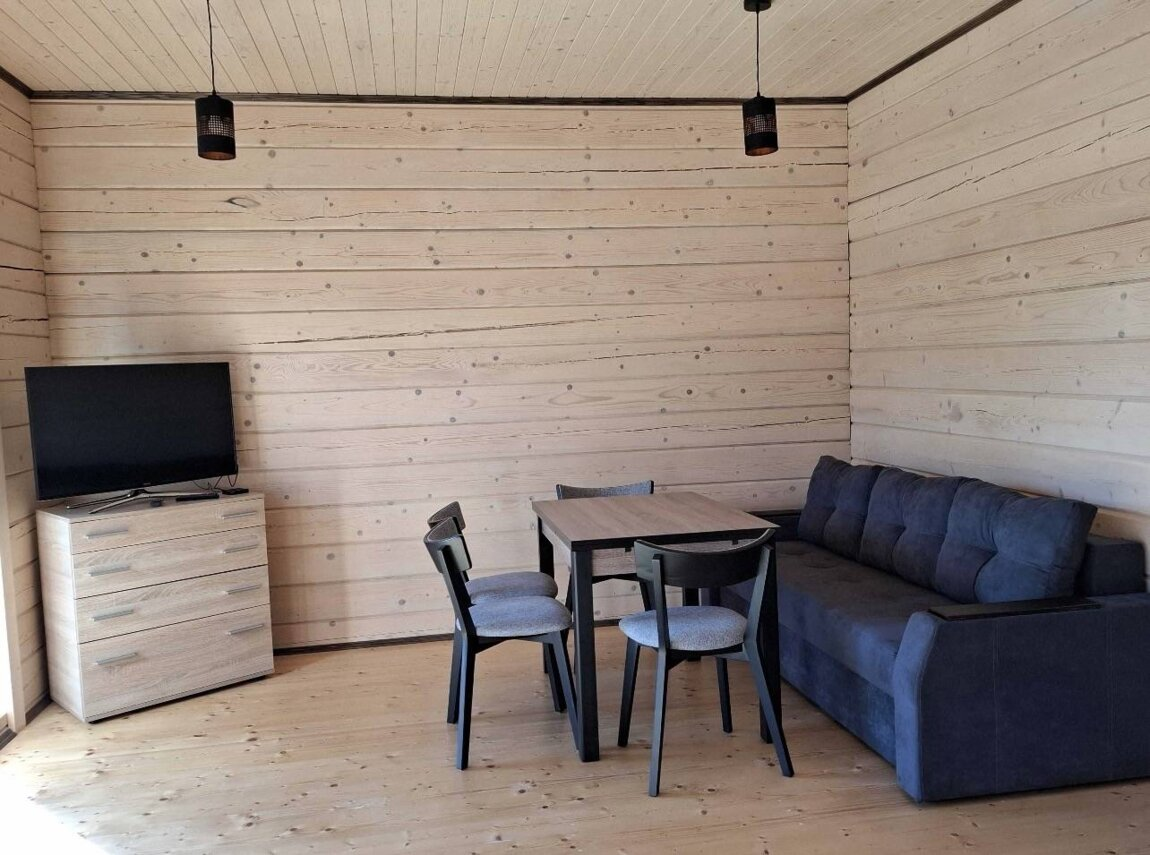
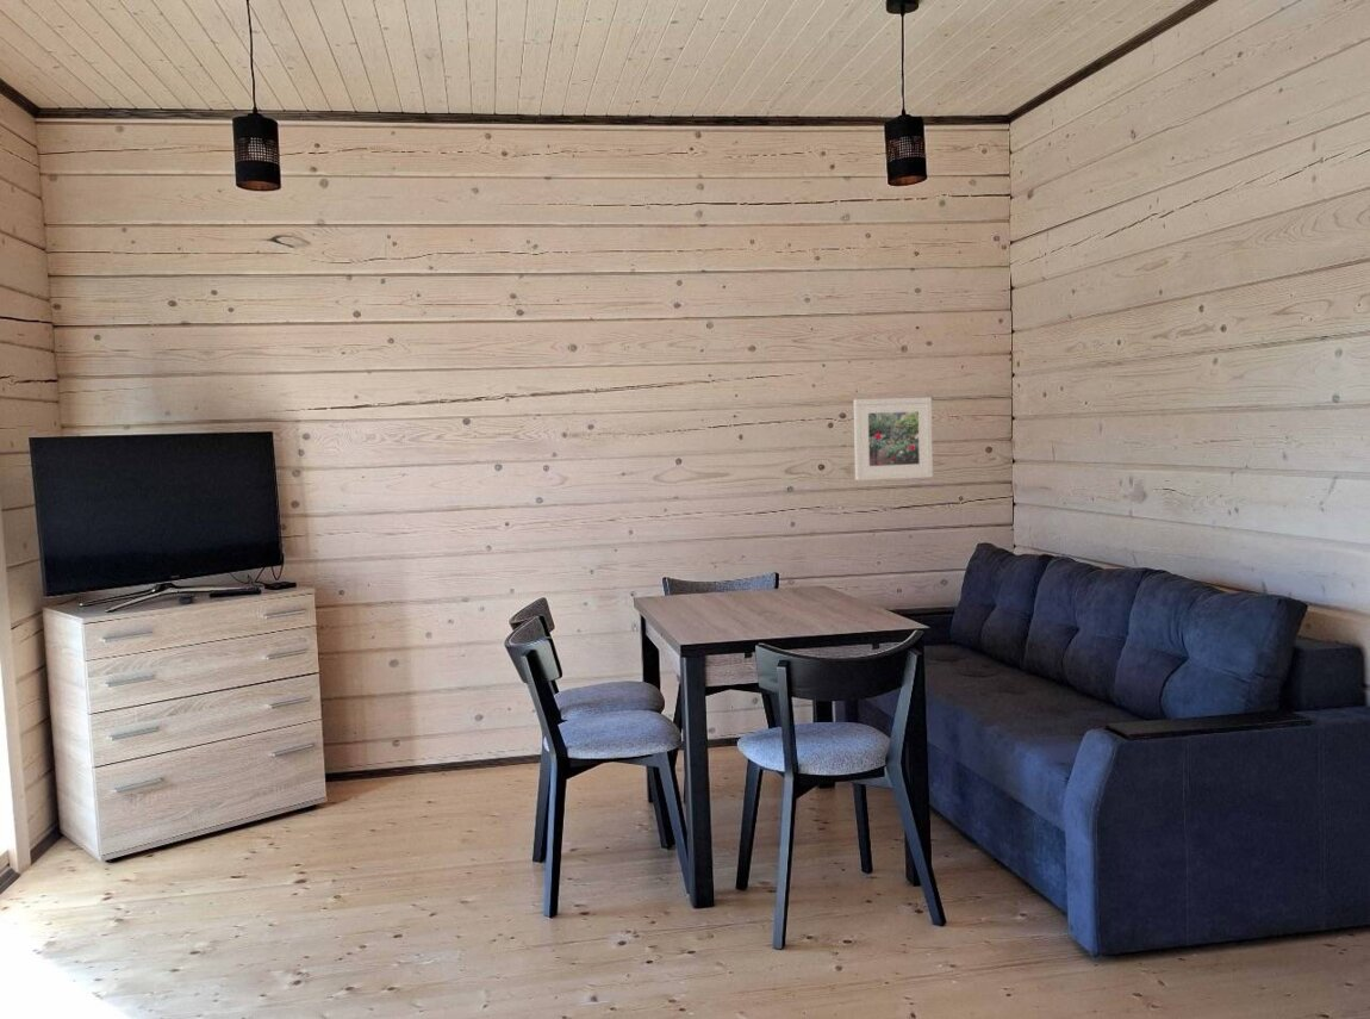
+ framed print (892, 439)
